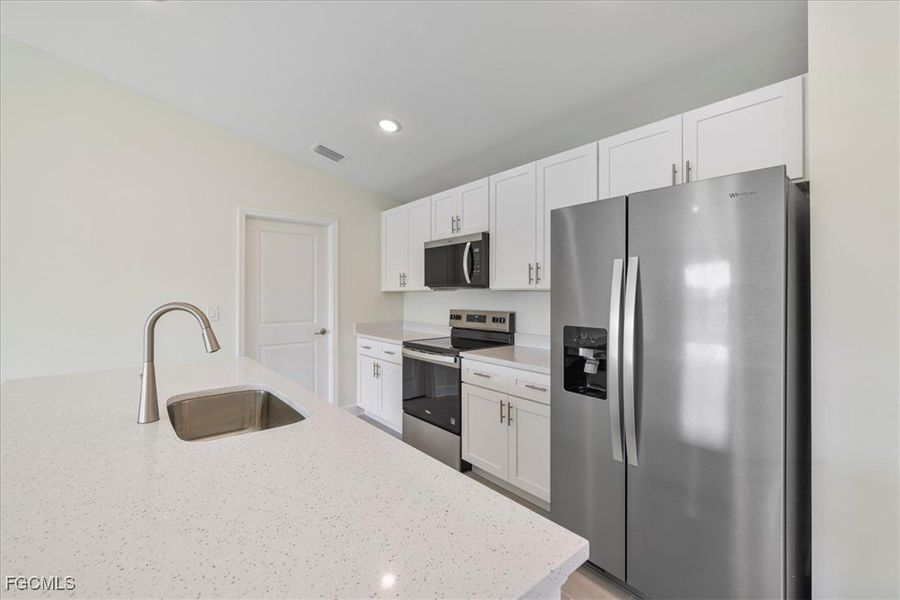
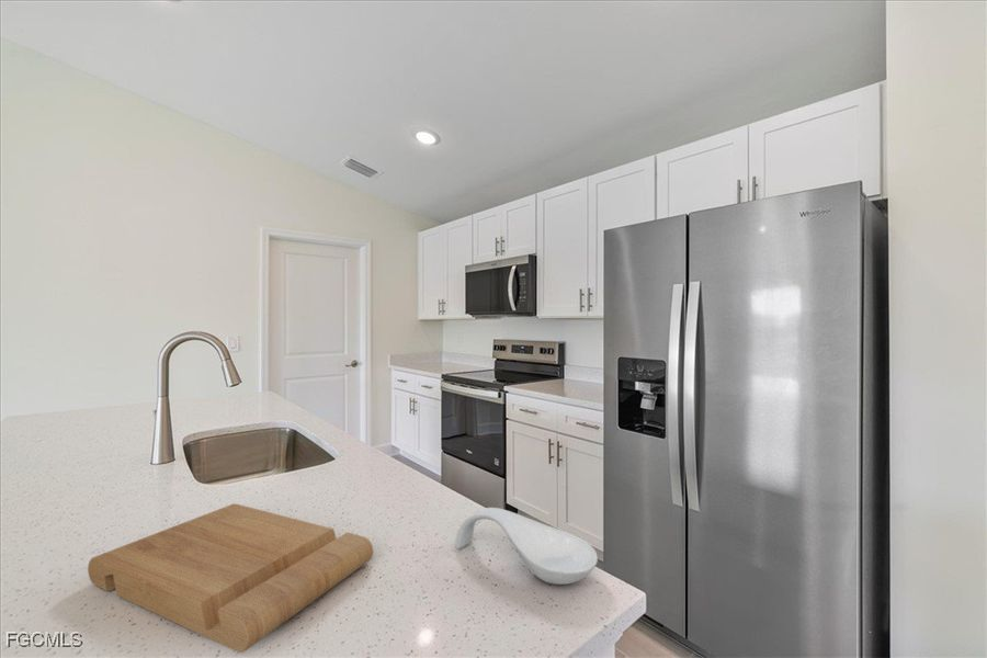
+ spoon rest (522, 541)
+ cutting board (236, 559)
